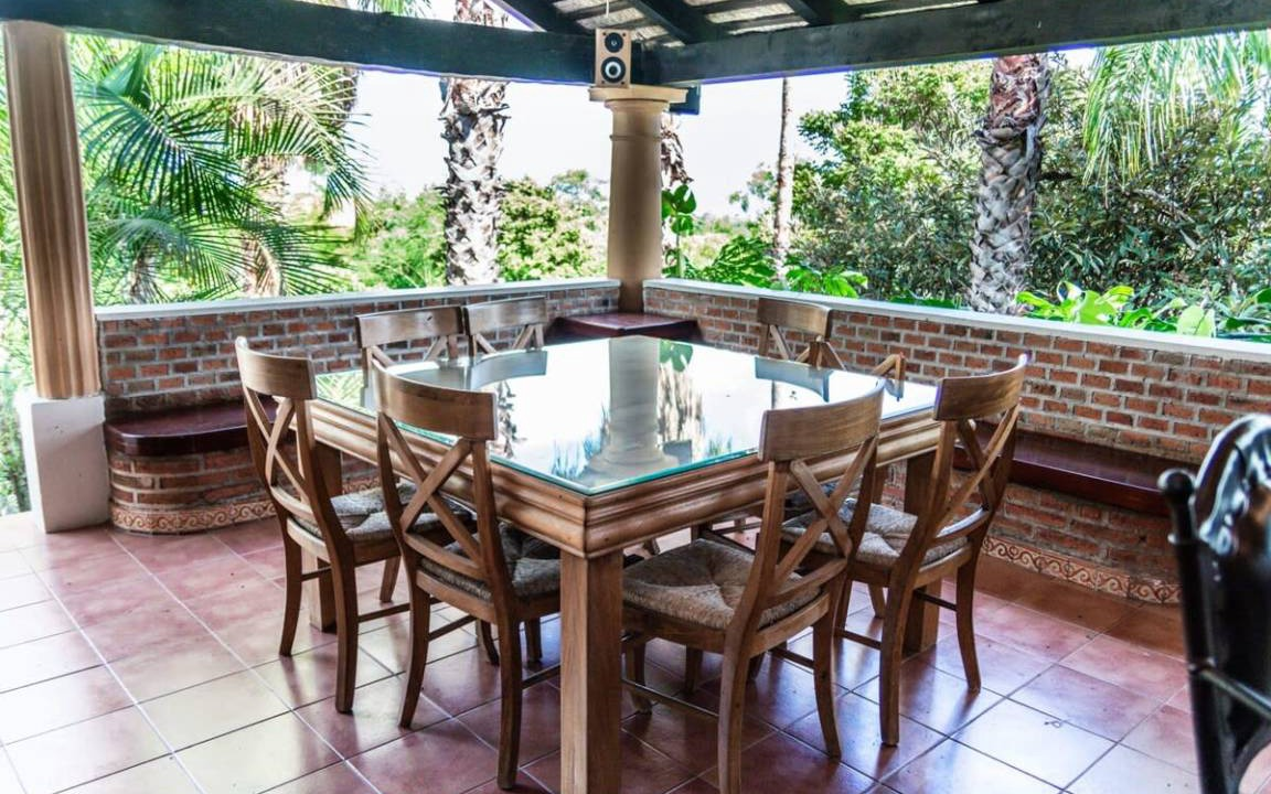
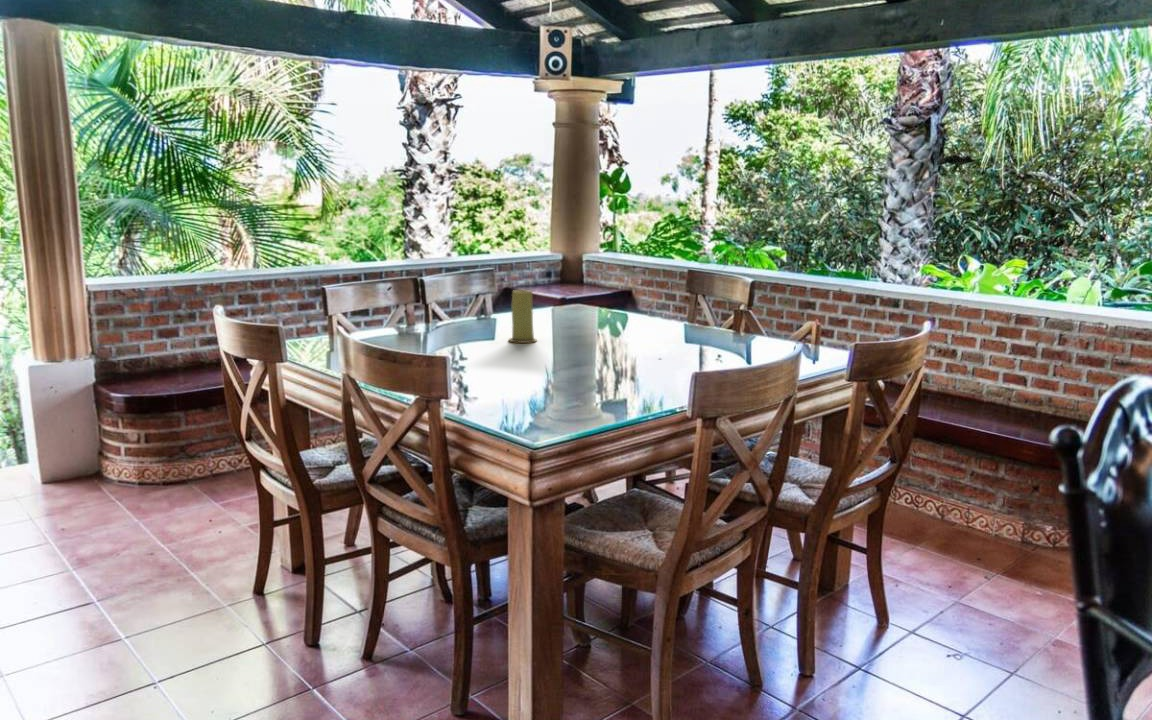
+ candle (522, 315)
